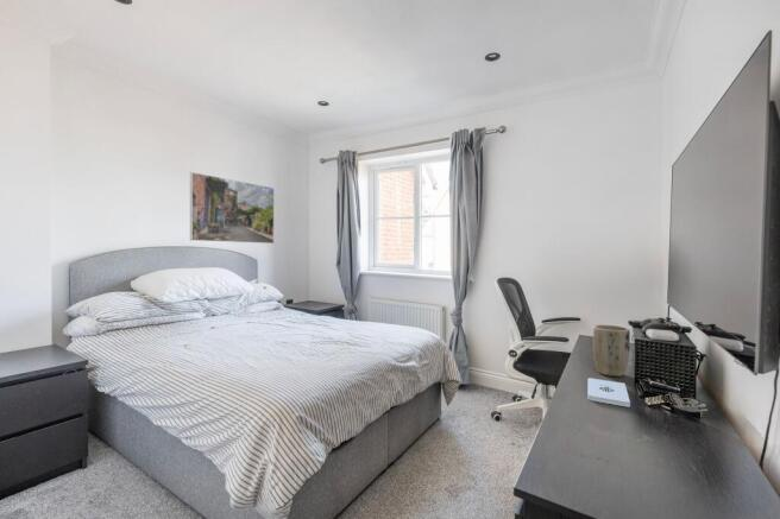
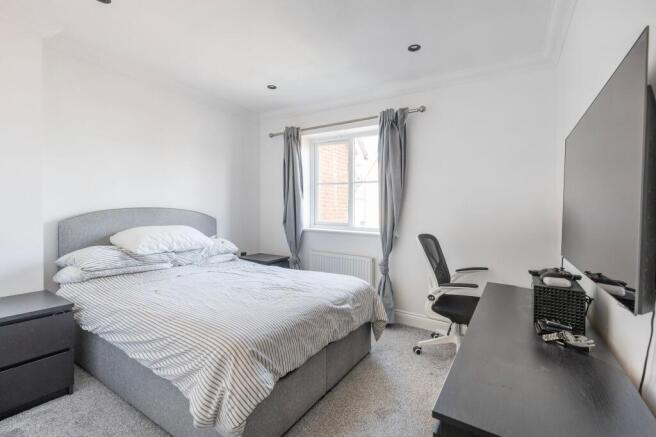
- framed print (235, 211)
- notepad (606, 391)
- plant pot (610, 350)
